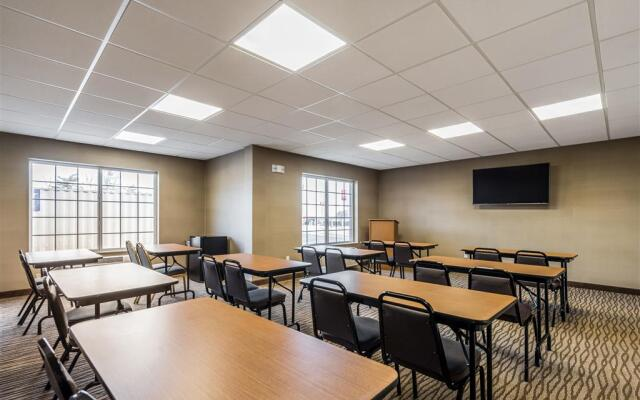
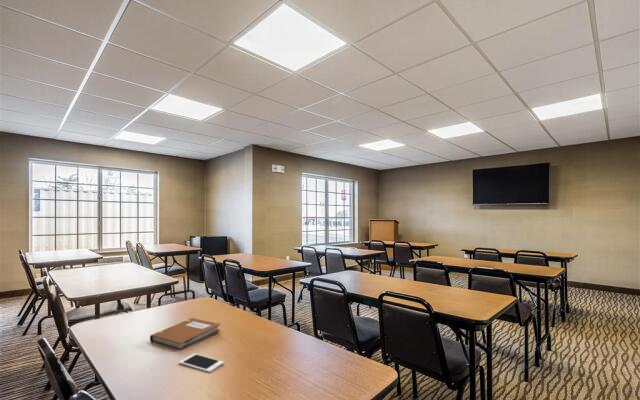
+ cell phone (201, 362)
+ notebook (187, 332)
